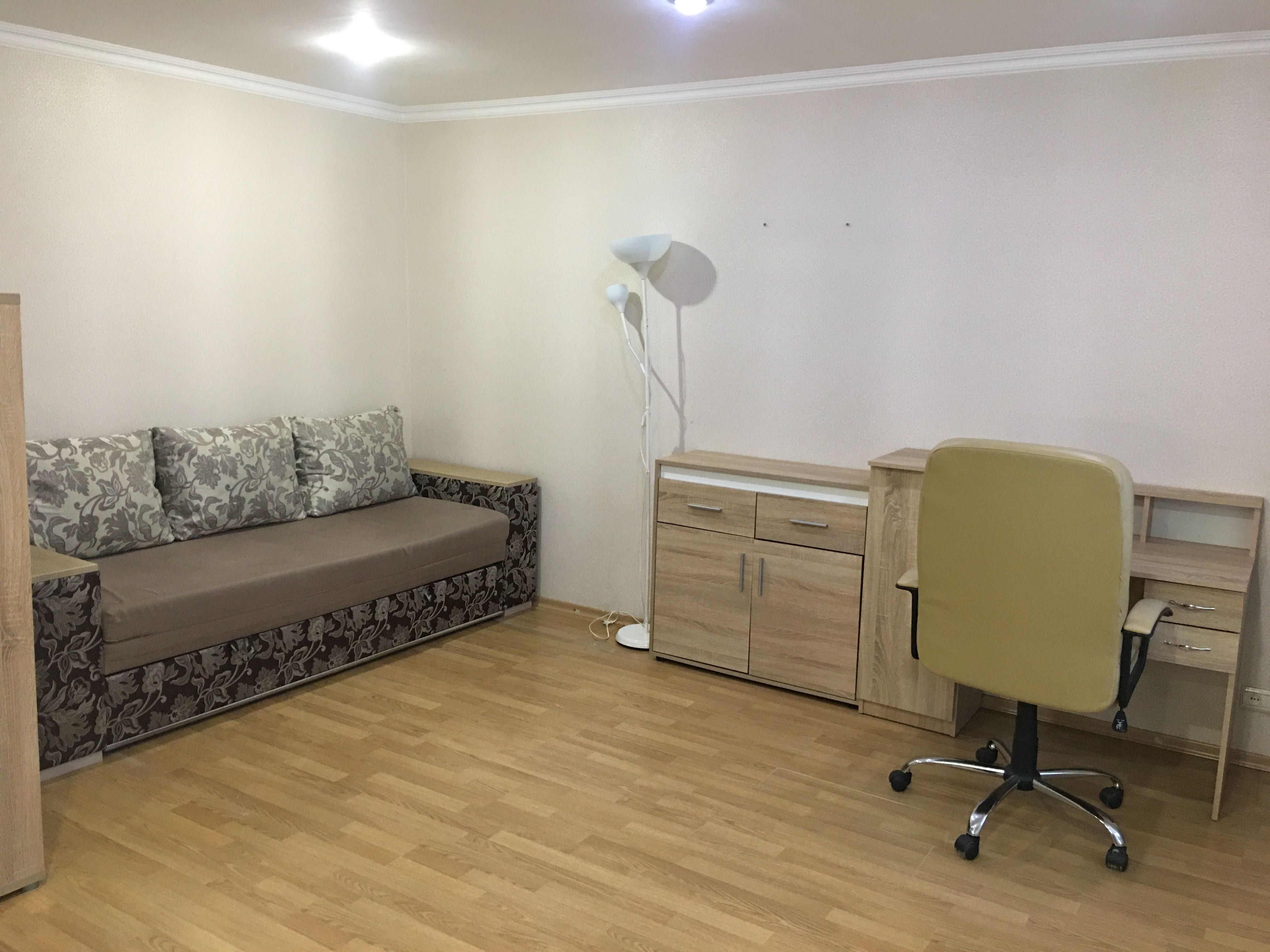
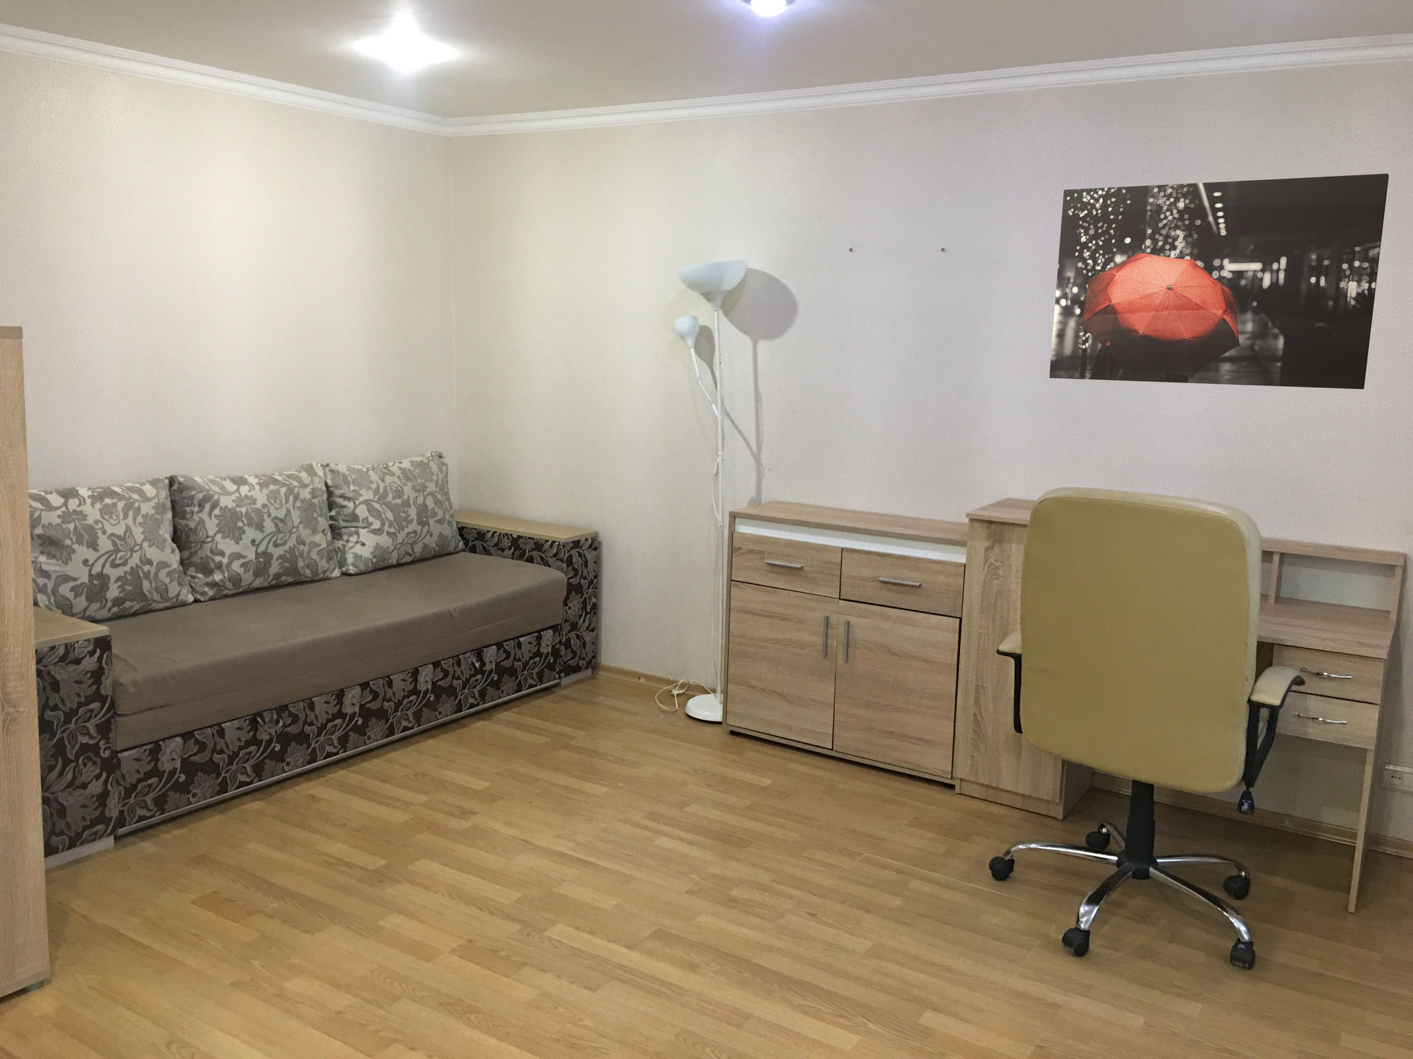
+ wall art (1206, 284)
